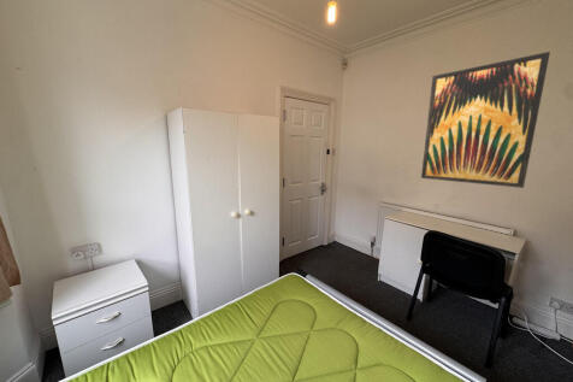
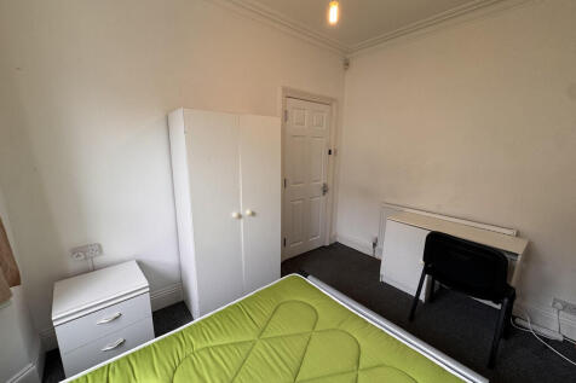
- wall art (473, 127)
